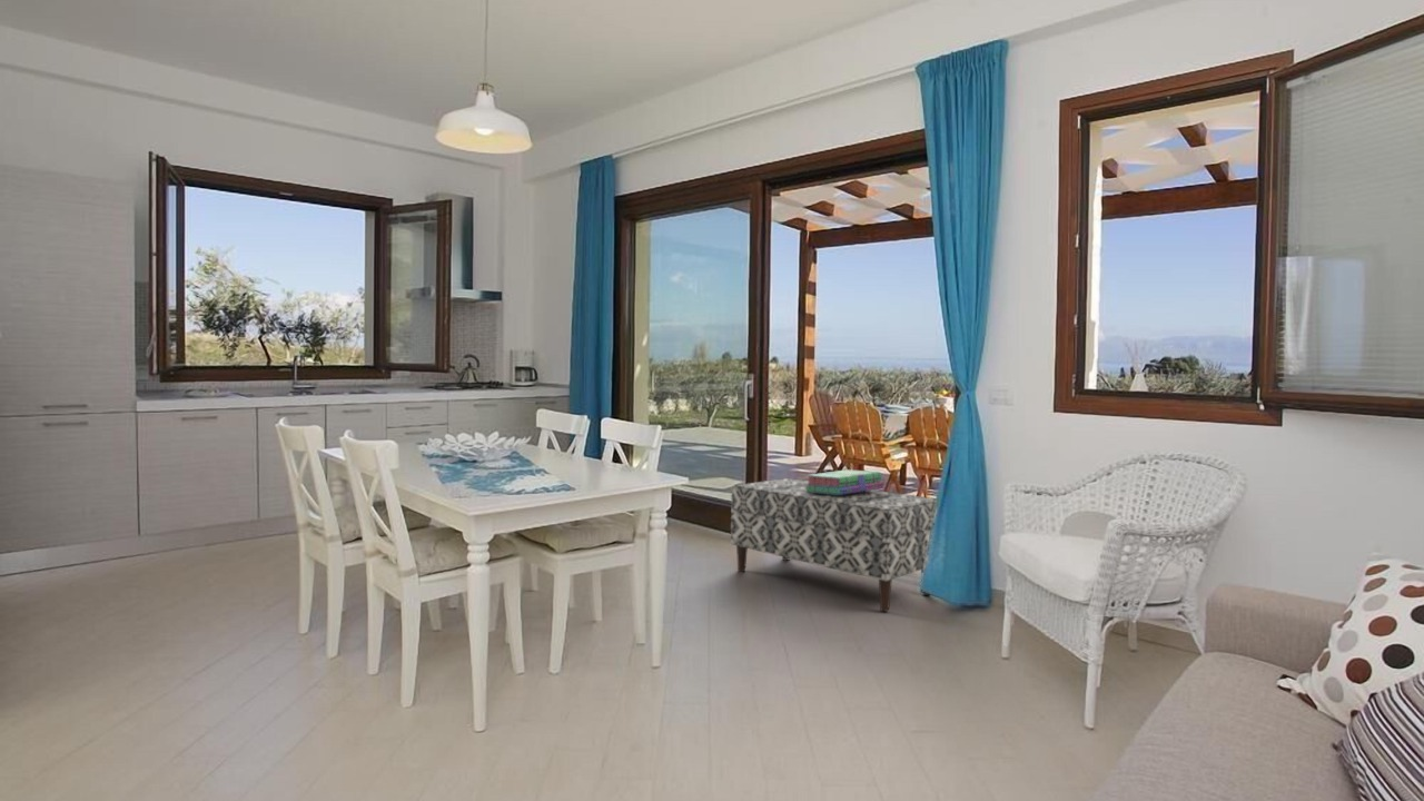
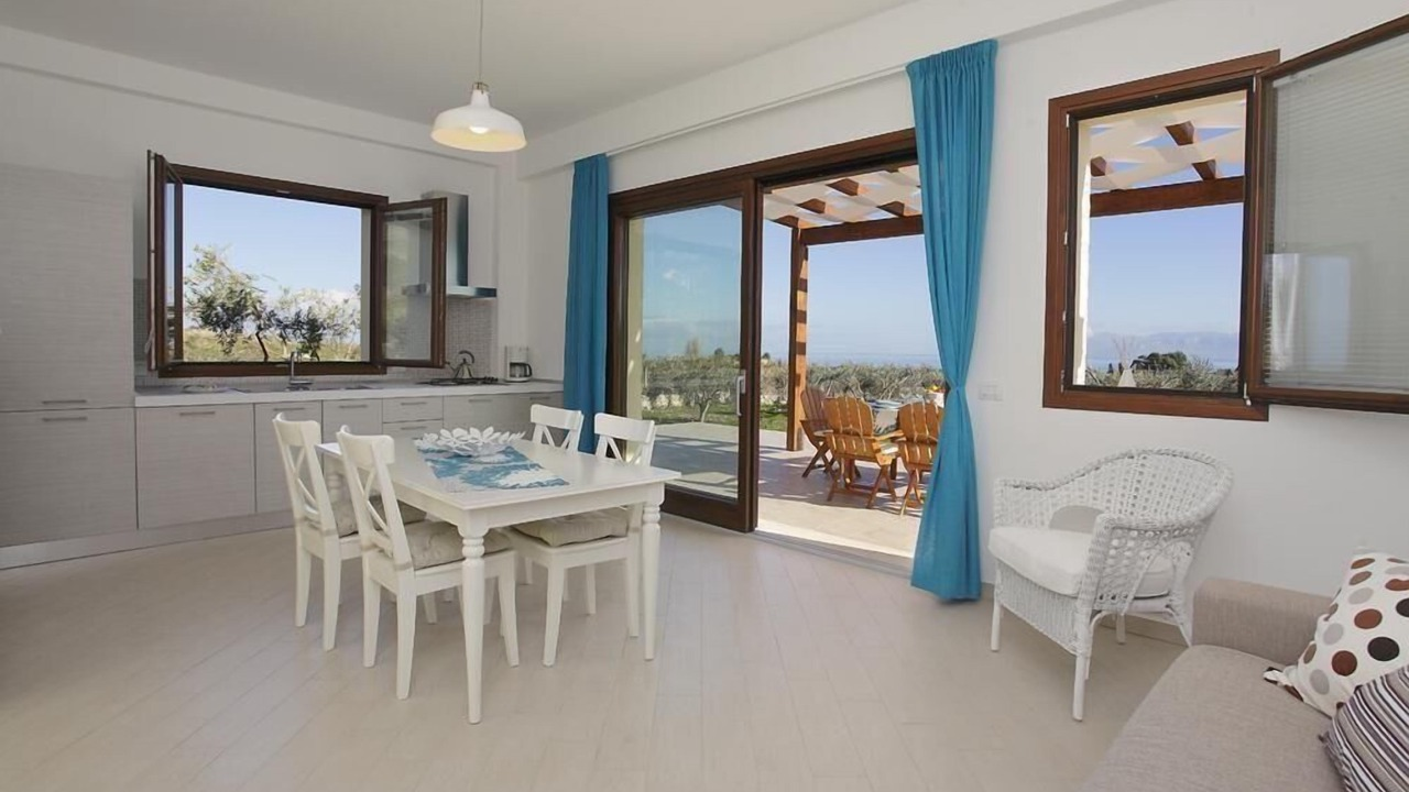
- stack of books (844, 483)
- bench (830, 536)
